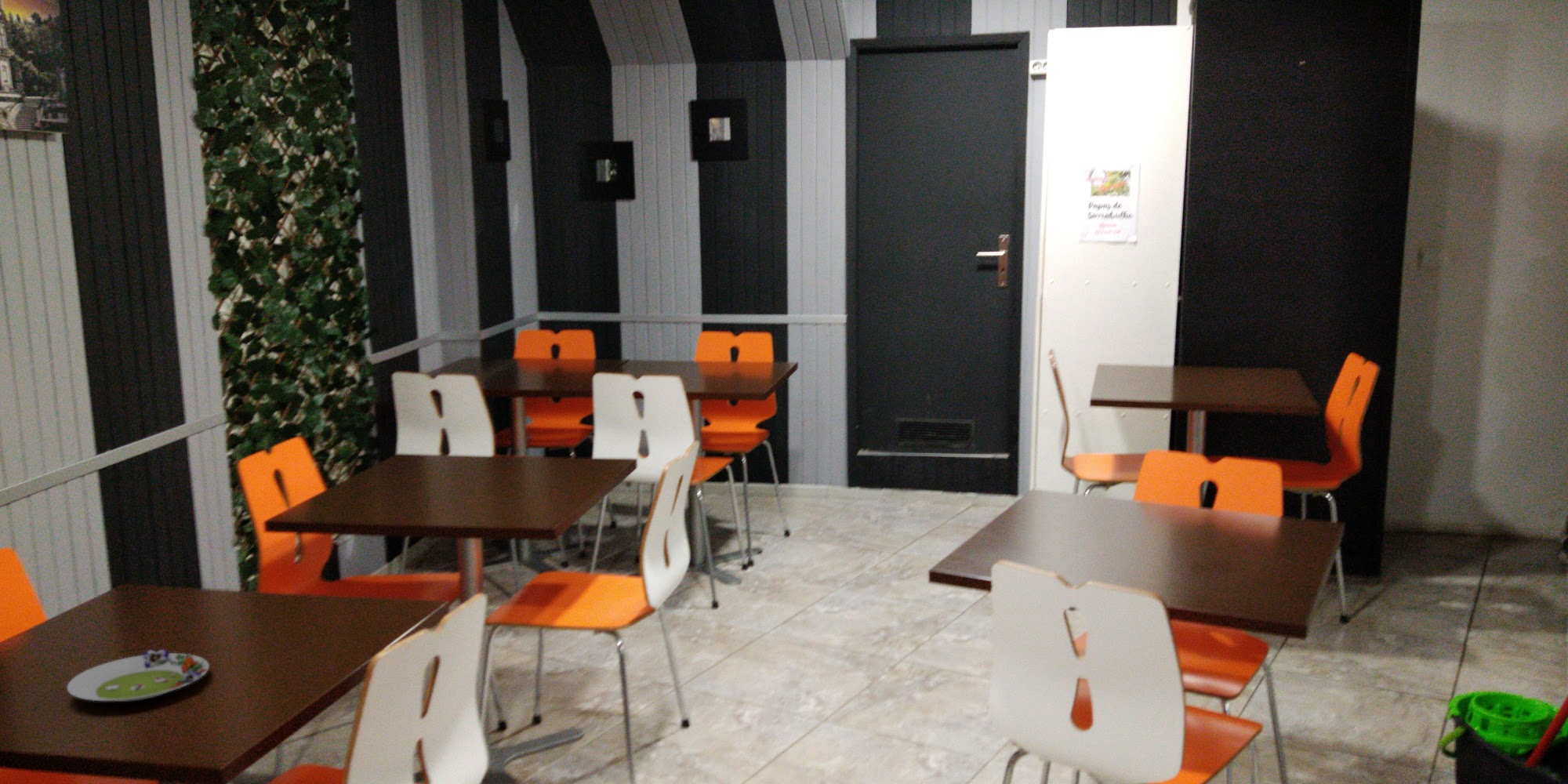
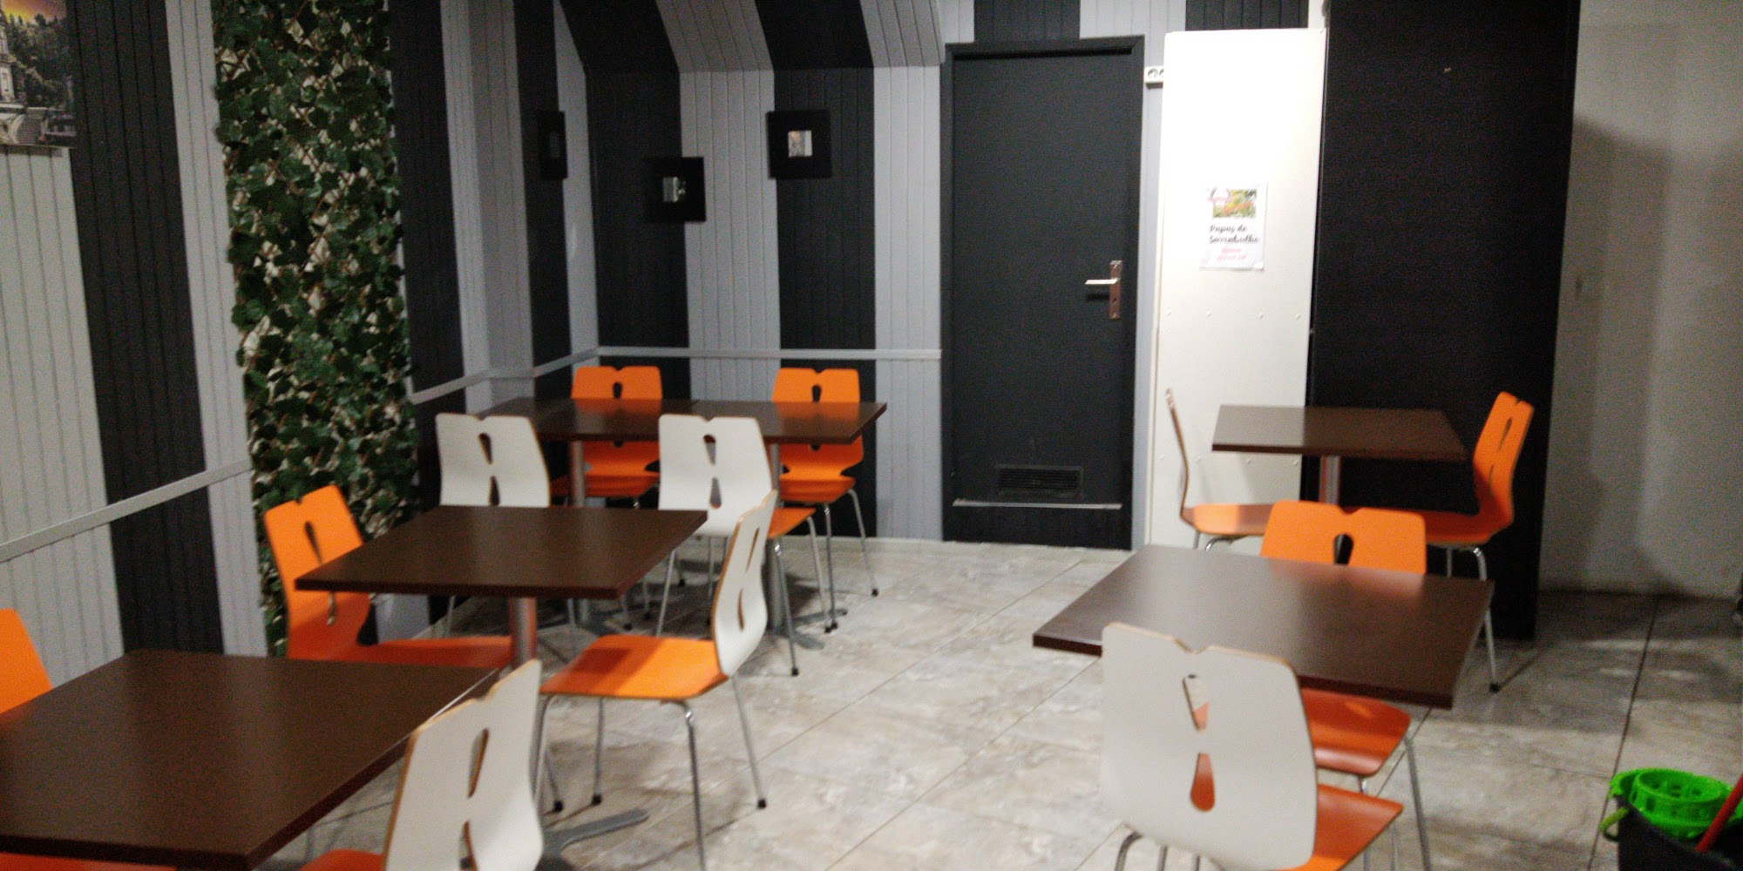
- salad plate (140, 679)
